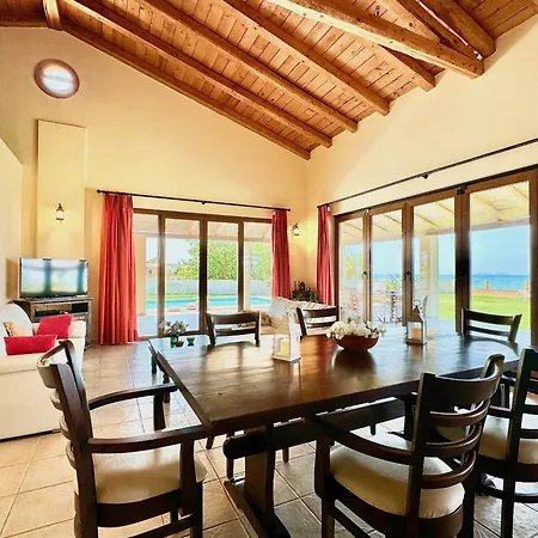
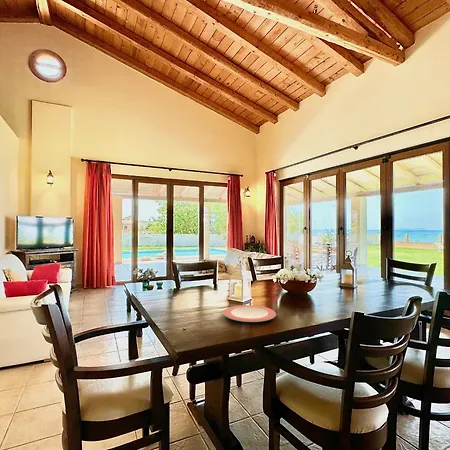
+ plate (249, 314)
